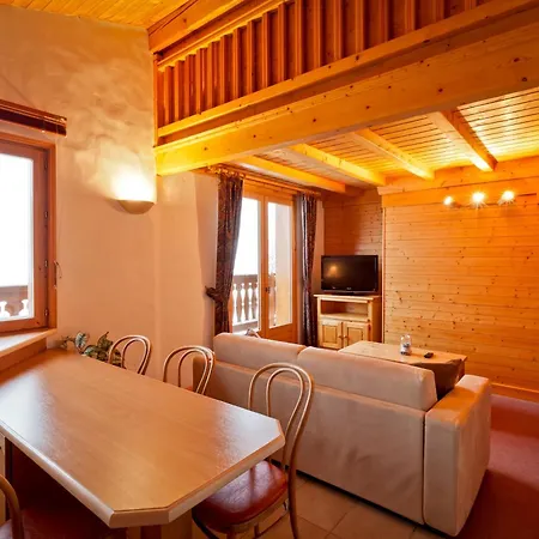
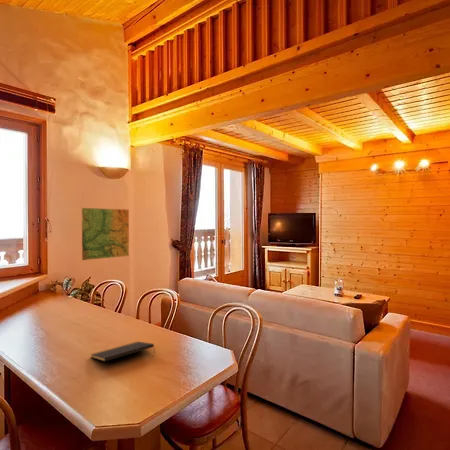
+ notepad (122, 350)
+ map (106, 233)
